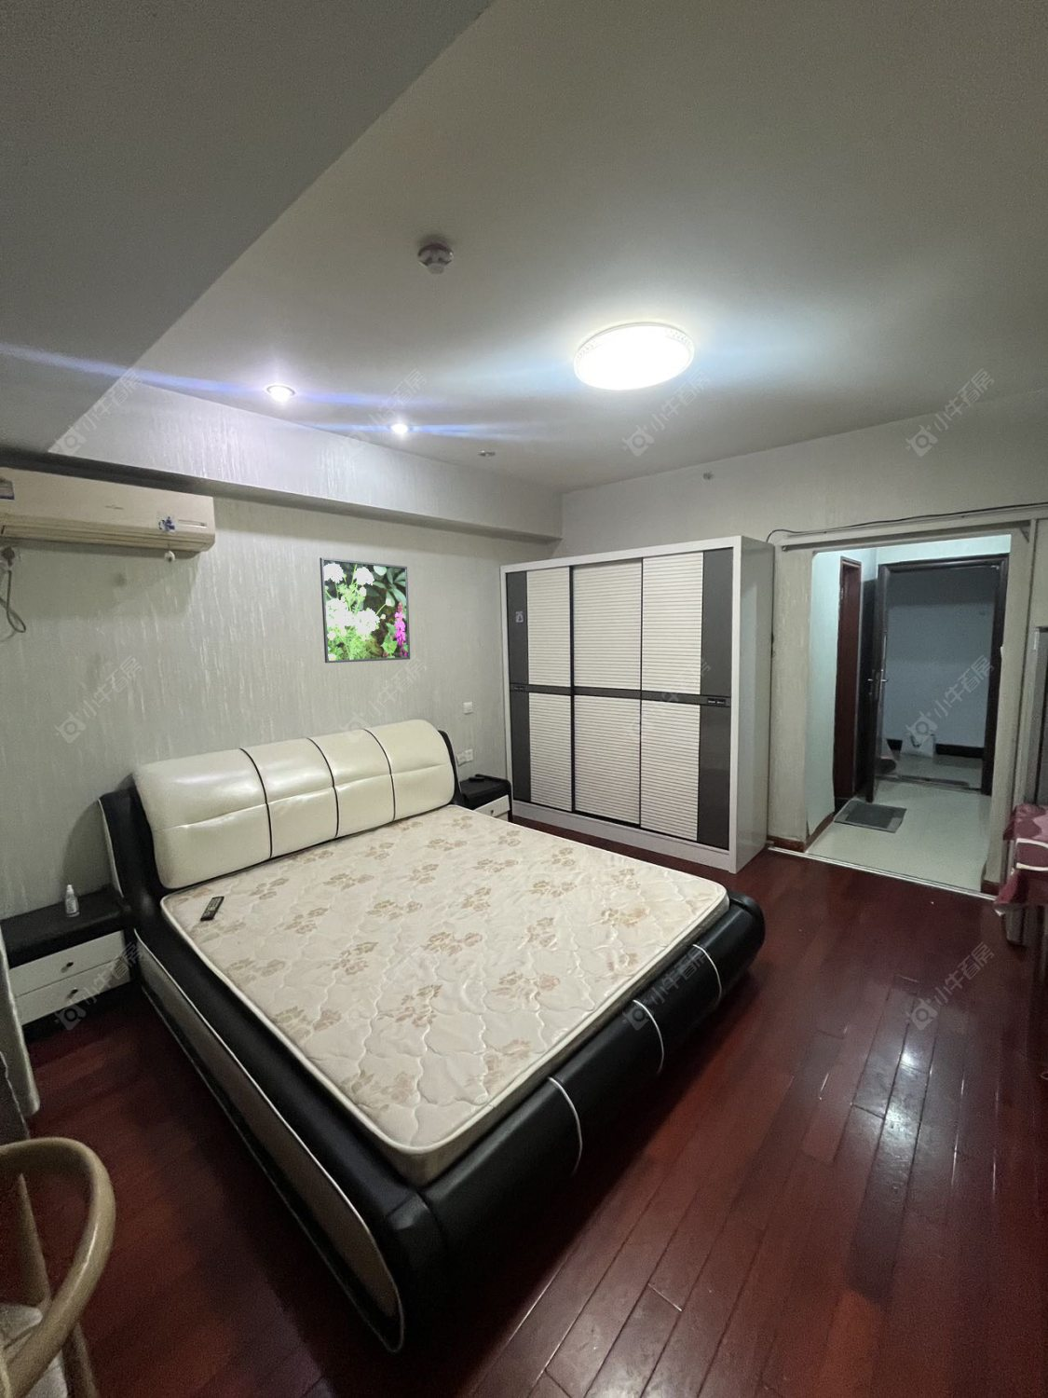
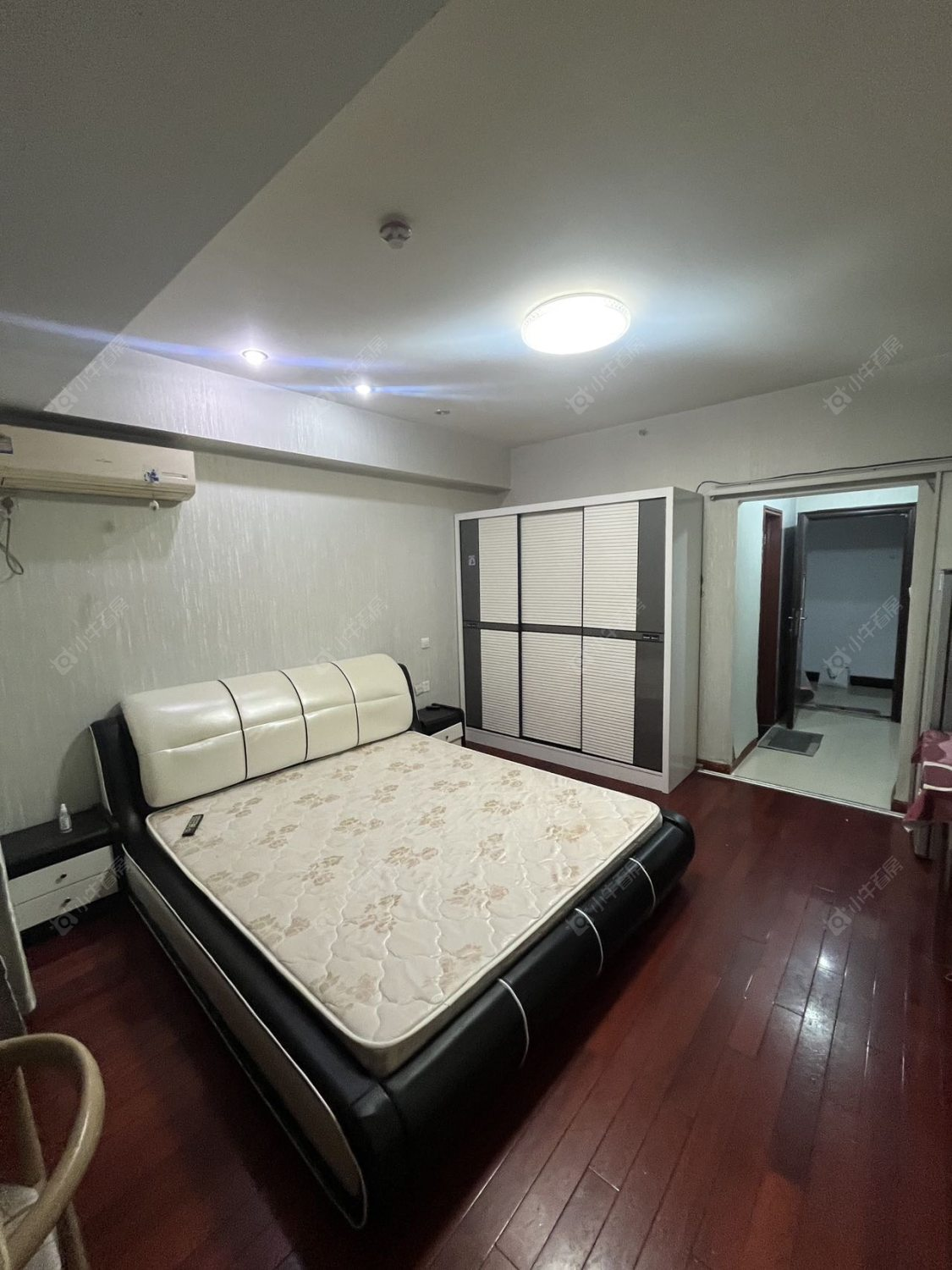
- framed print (368, 611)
